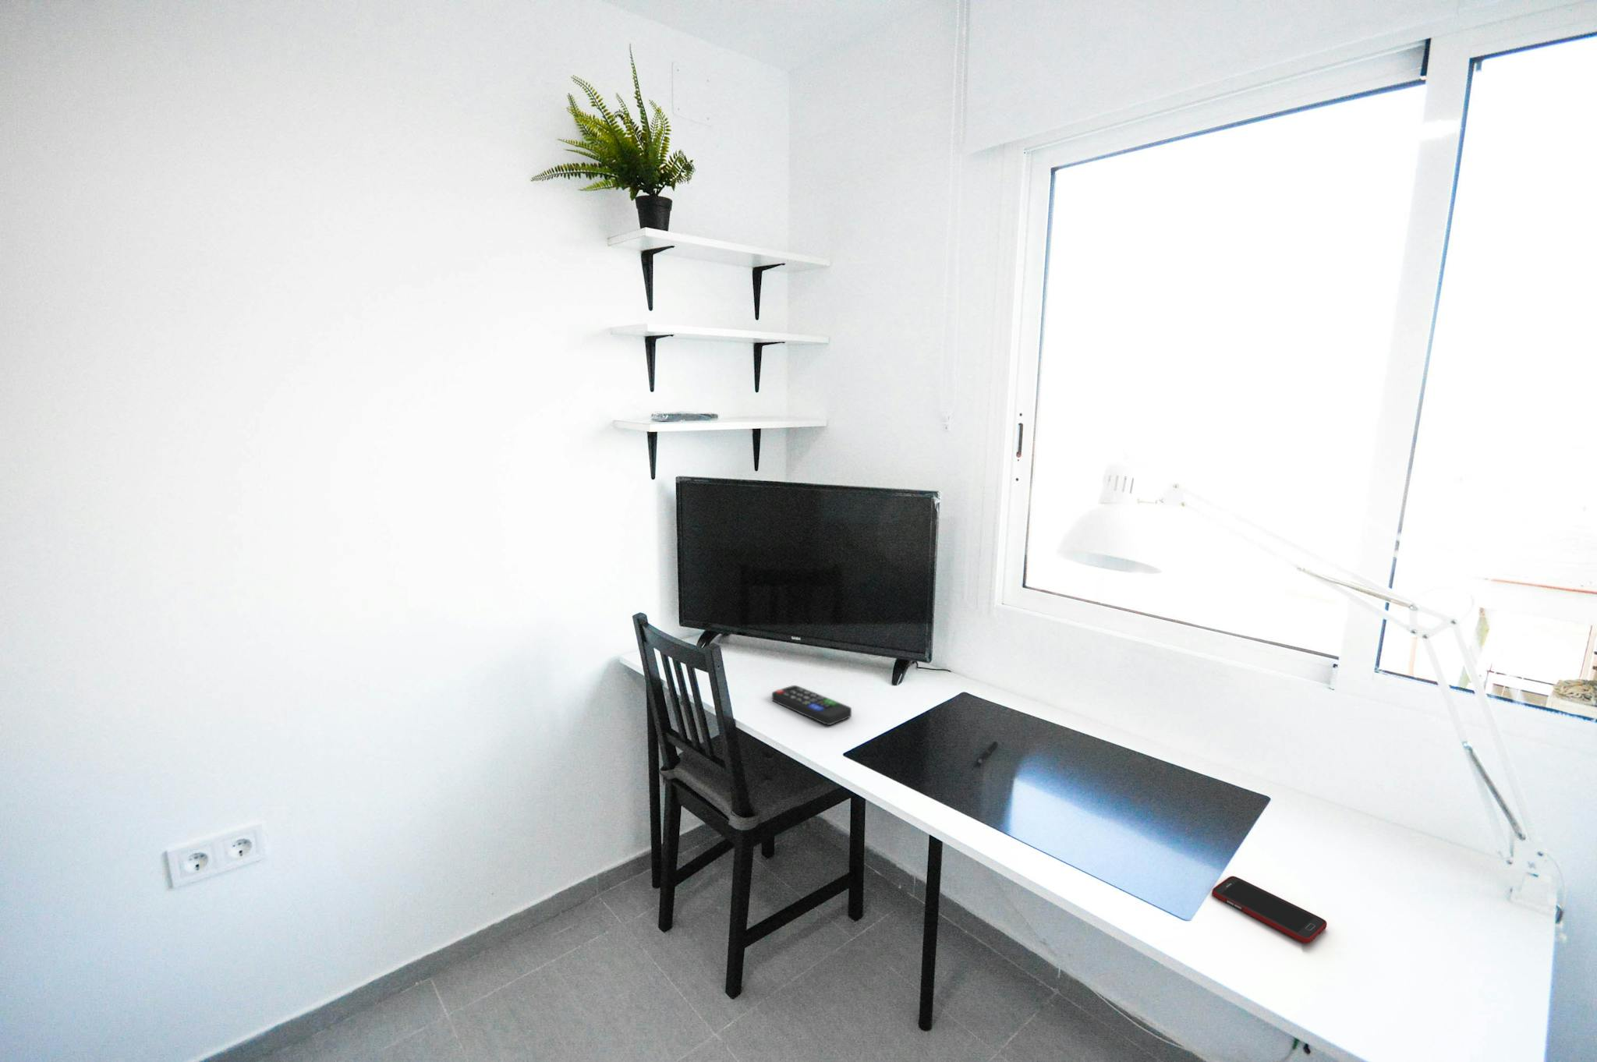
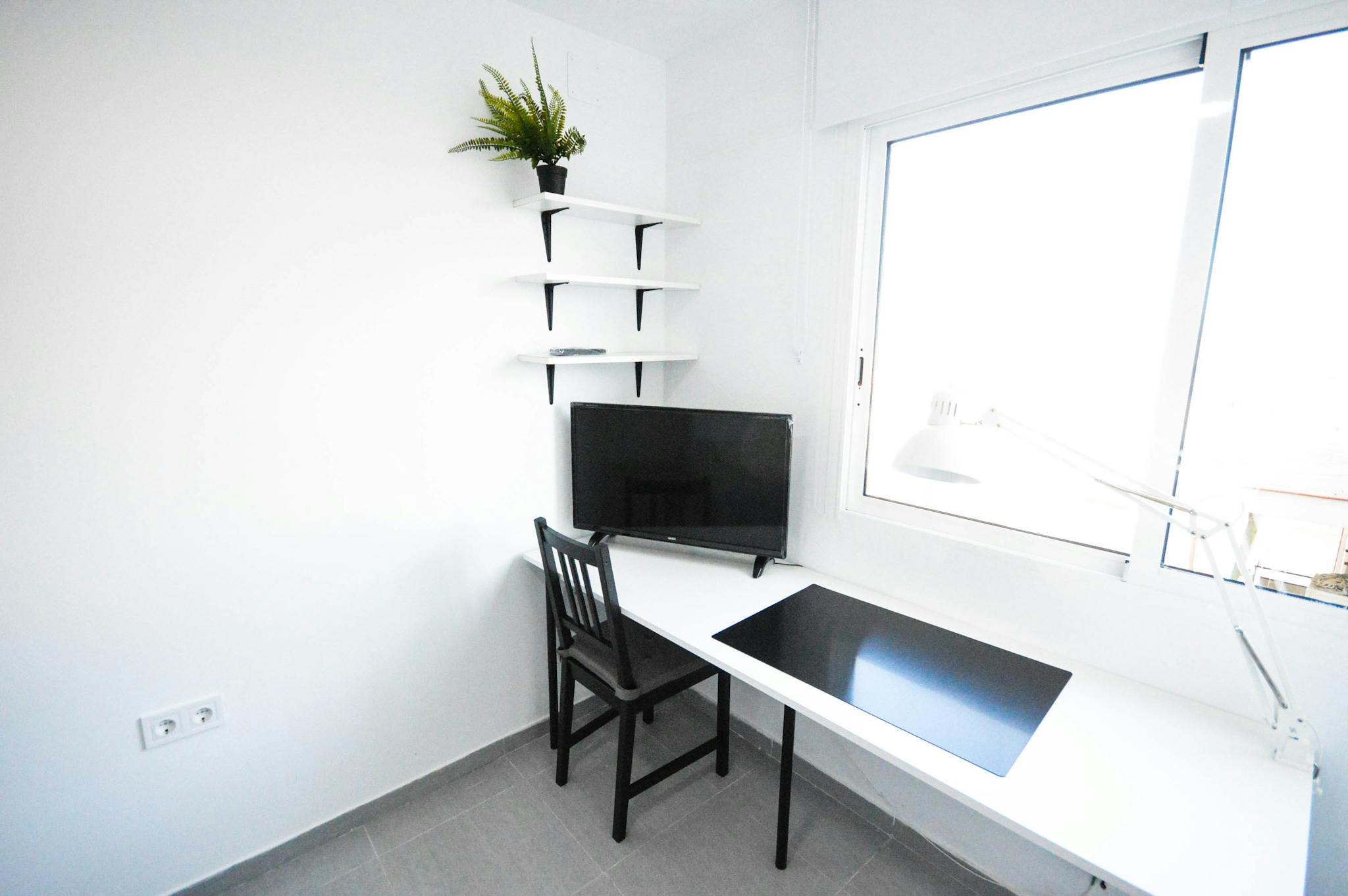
- cell phone (1268, 908)
- pen (988, 751)
- remote control (810, 703)
